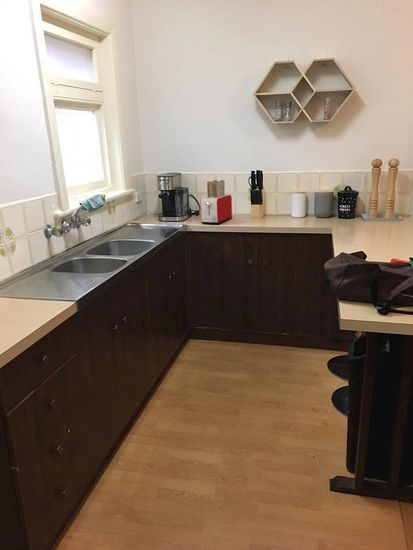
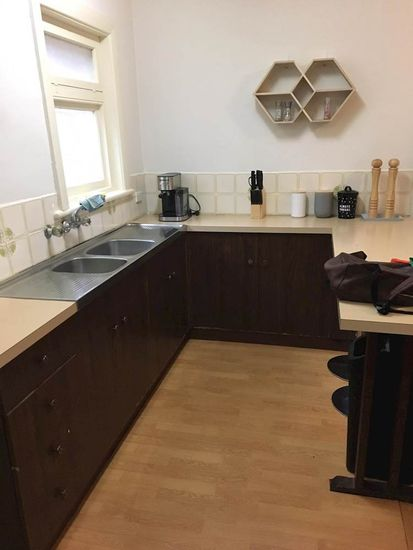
- toaster (215, 201)
